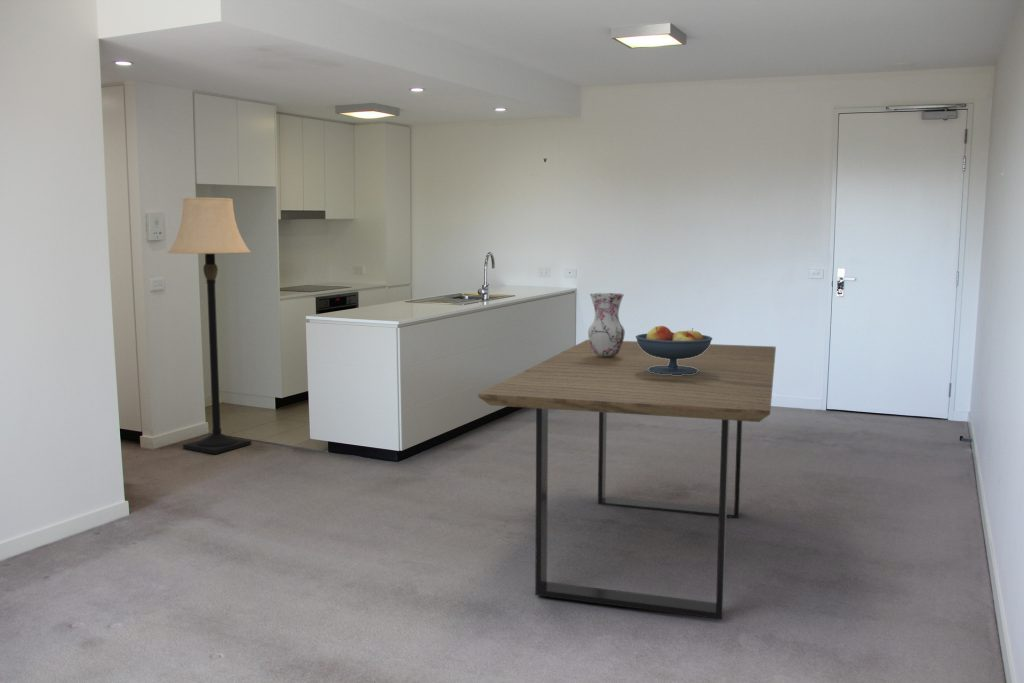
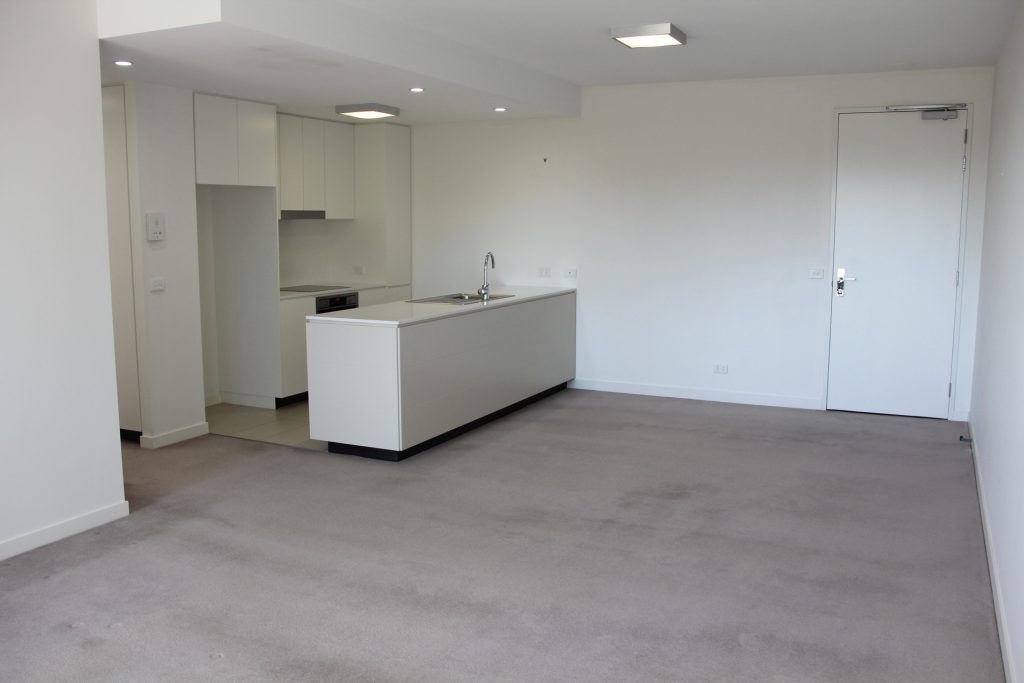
- vase (606, 325)
- fruit bowl (673, 347)
- lamp (212, 324)
- dining table (644, 501)
